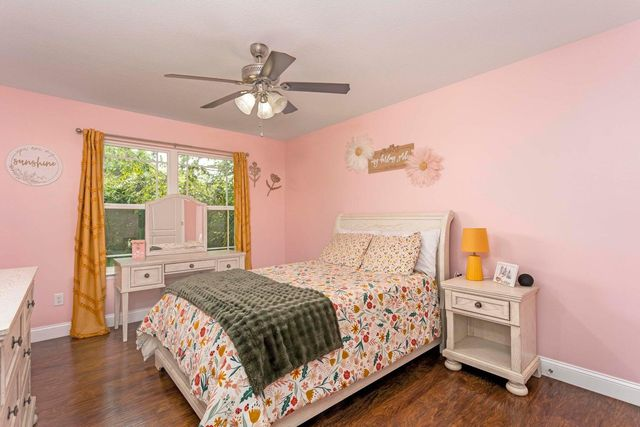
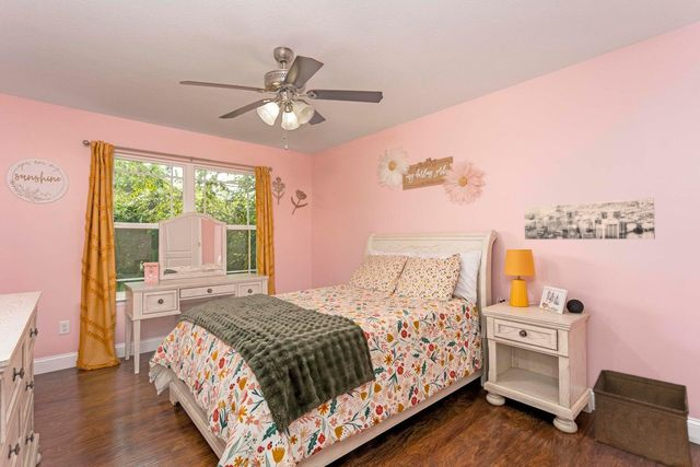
+ storage bin (641, 413)
+ wall art (581, 221)
